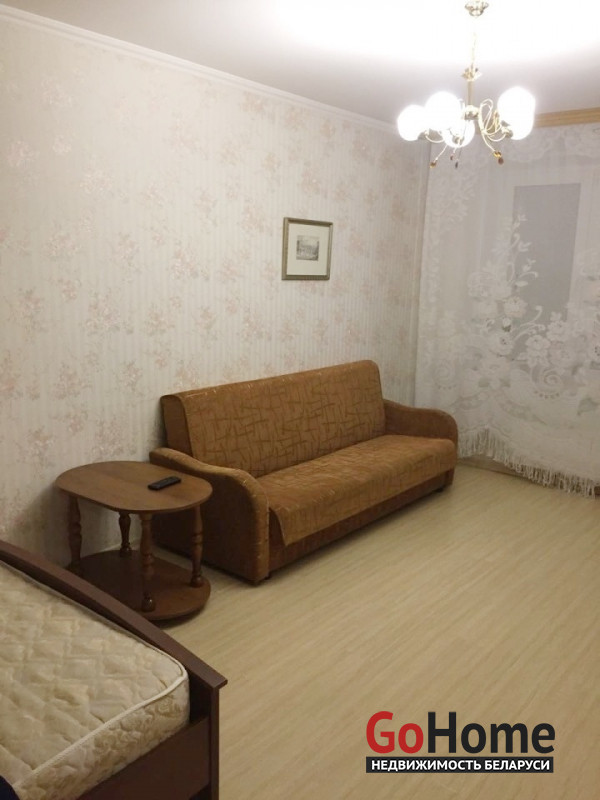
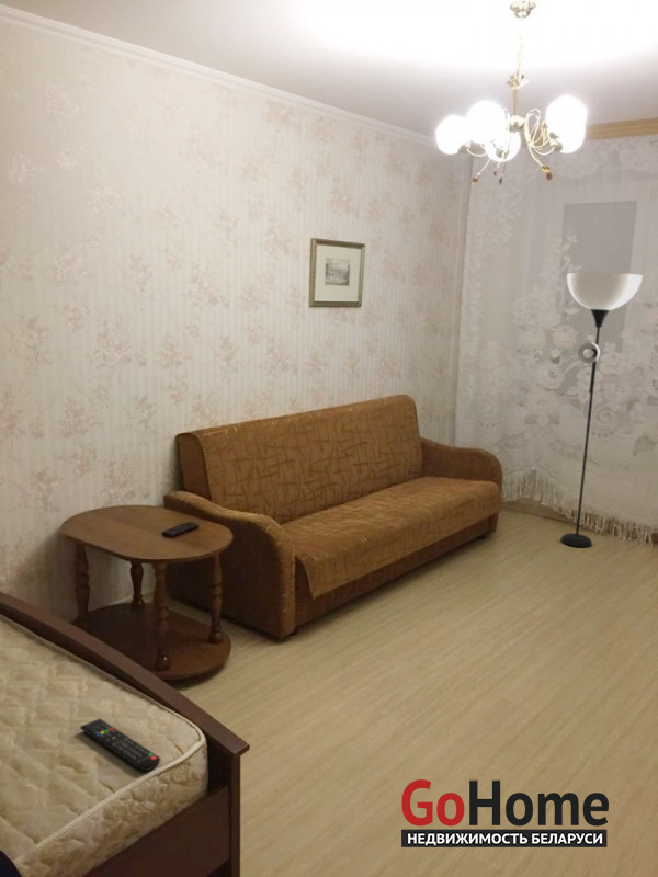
+ floor lamp (589, 412)
+ remote control (120, 743)
